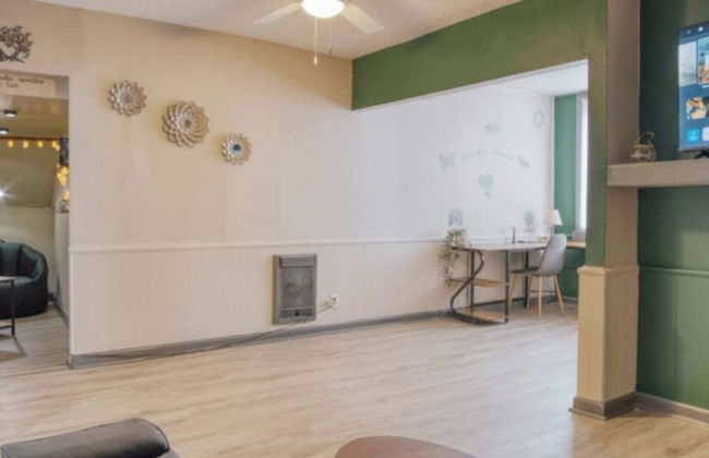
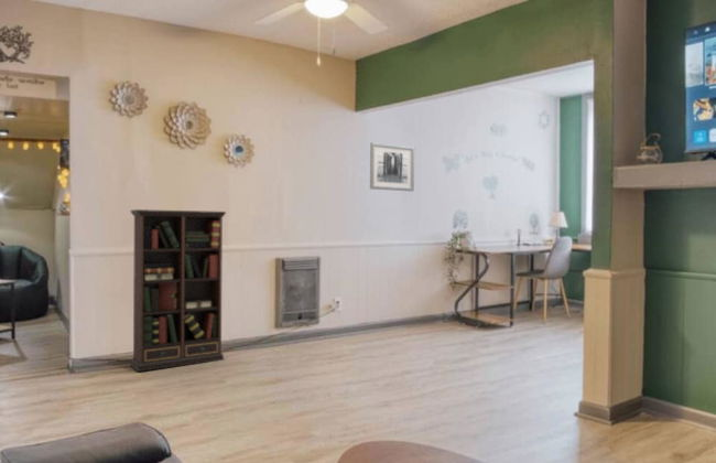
+ wall art (392, 168)
+ bookcase (178, 287)
